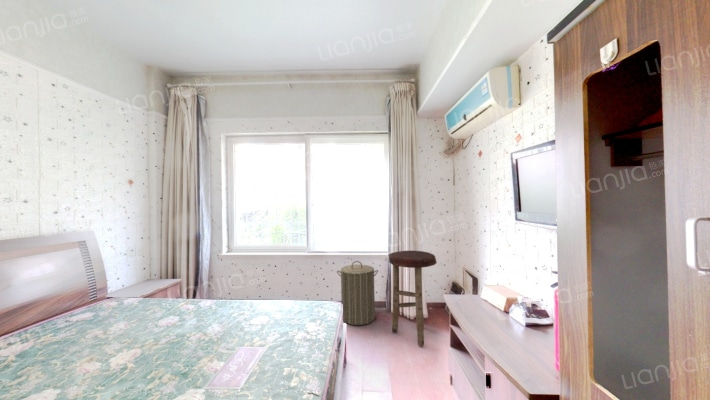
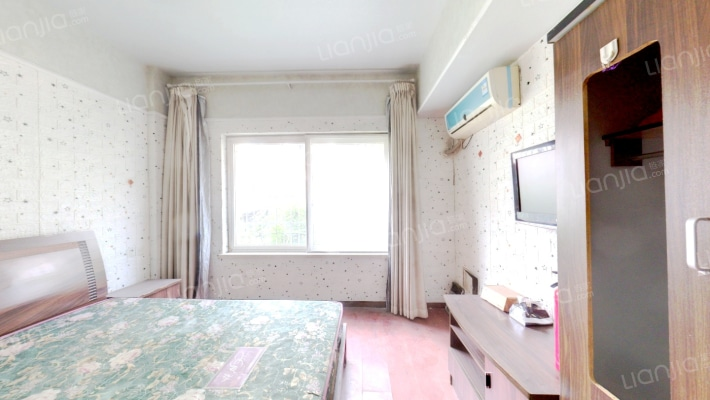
- laundry hamper (357, 289)
- stool (412, 294)
